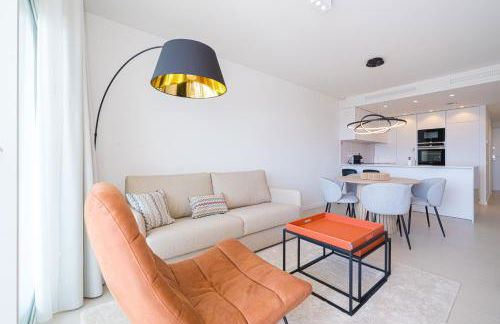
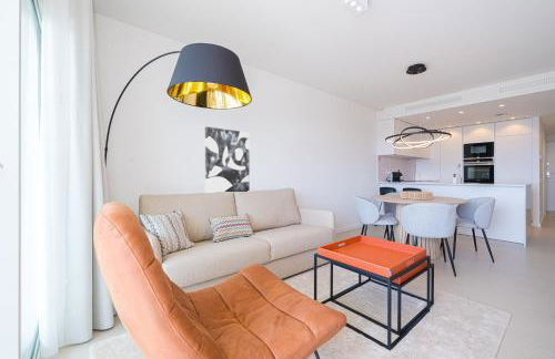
+ wall art (228, 165)
